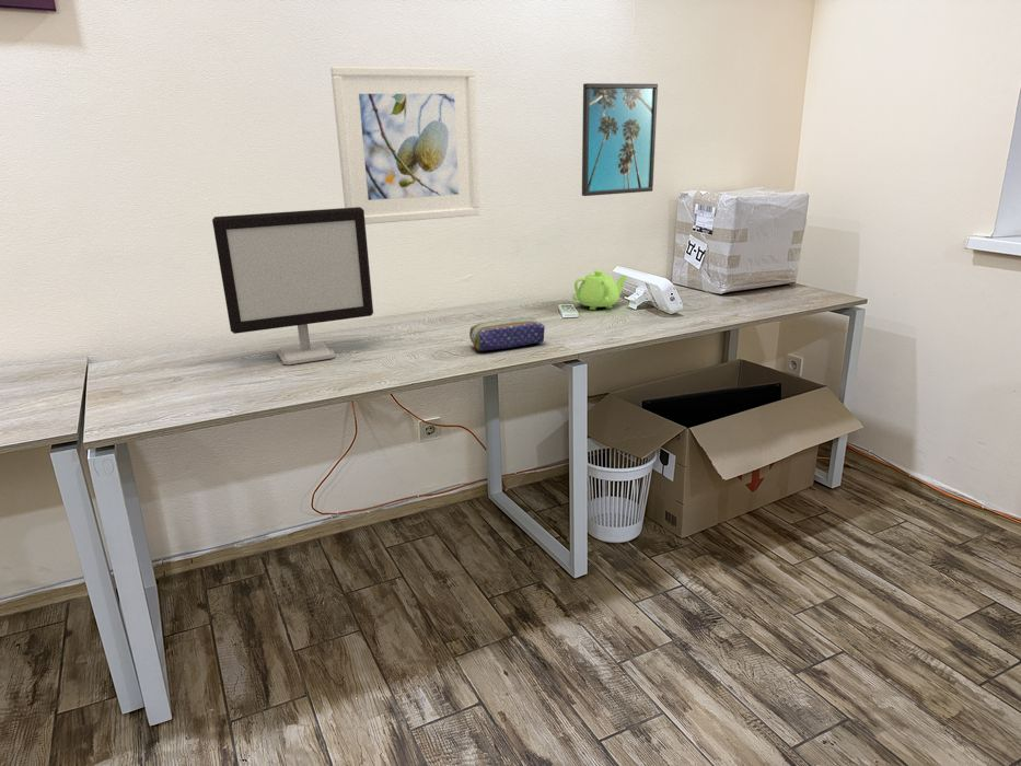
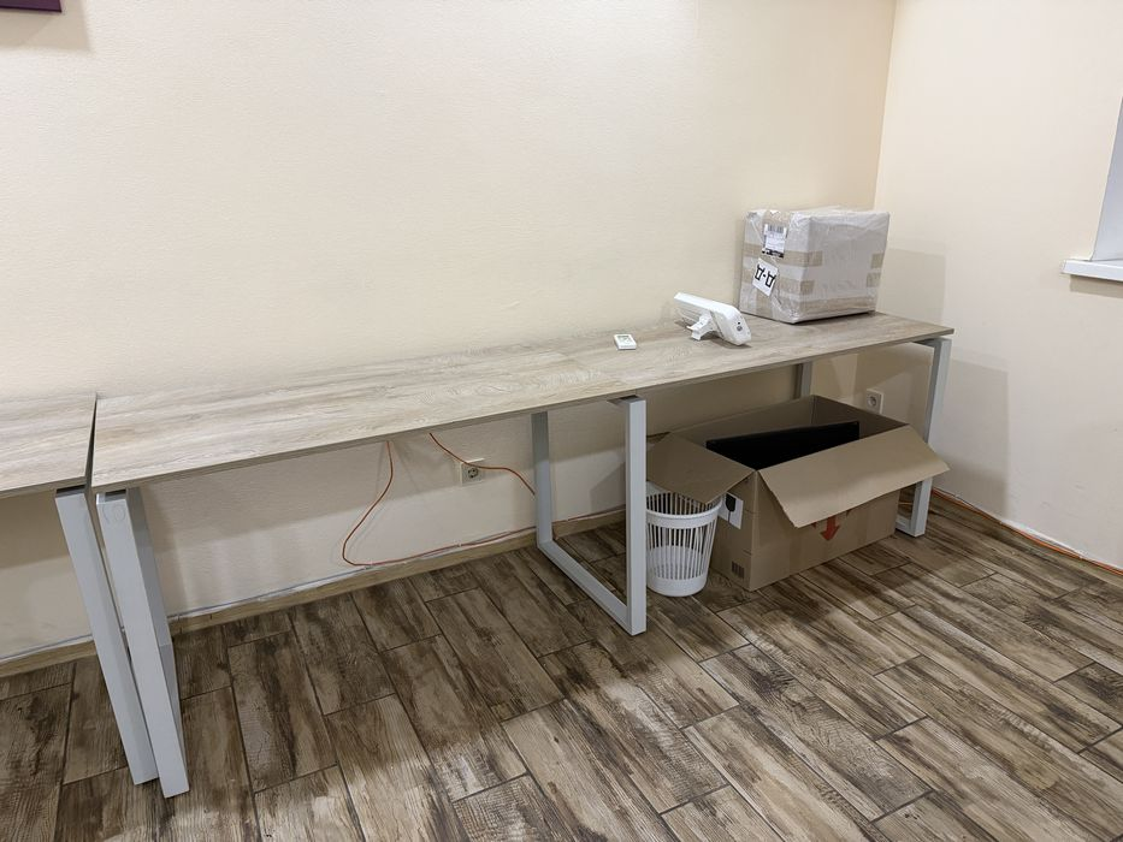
- teapot (599, 288)
- pencil case (507, 333)
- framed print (619, 139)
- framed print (410, 146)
- computer monitor (299, 286)
